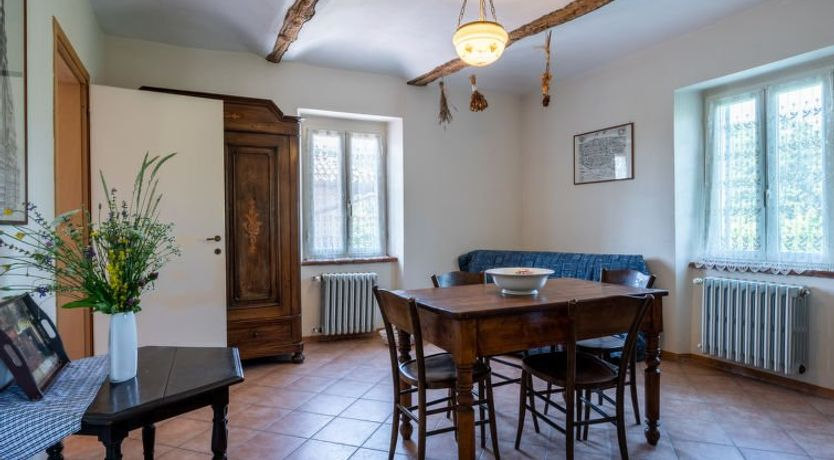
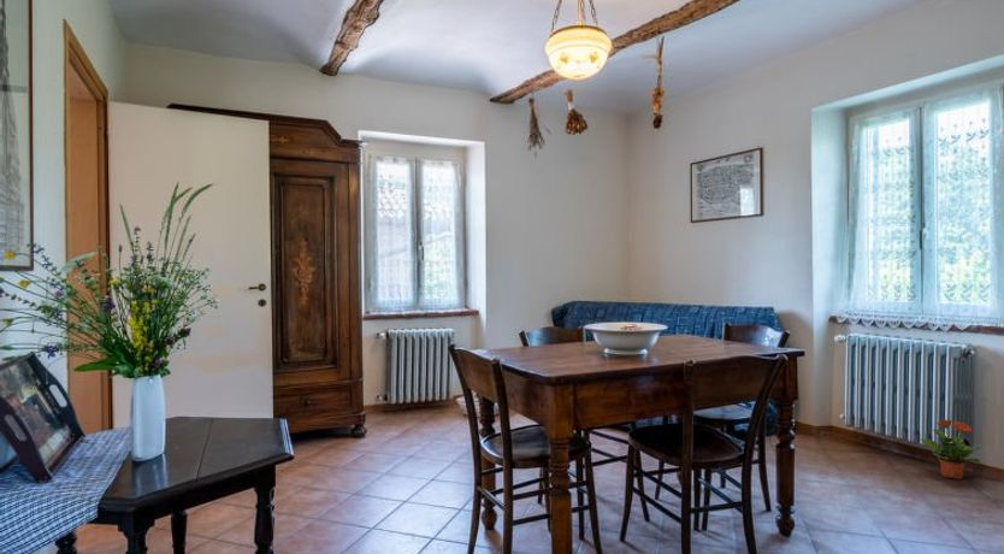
+ potted plant (952, 448)
